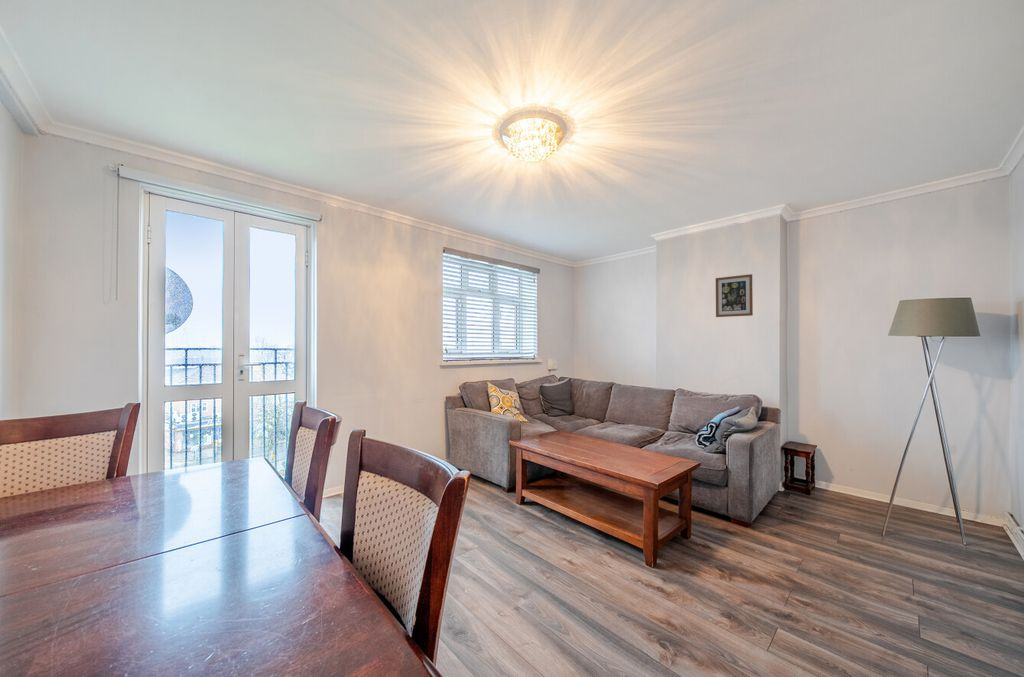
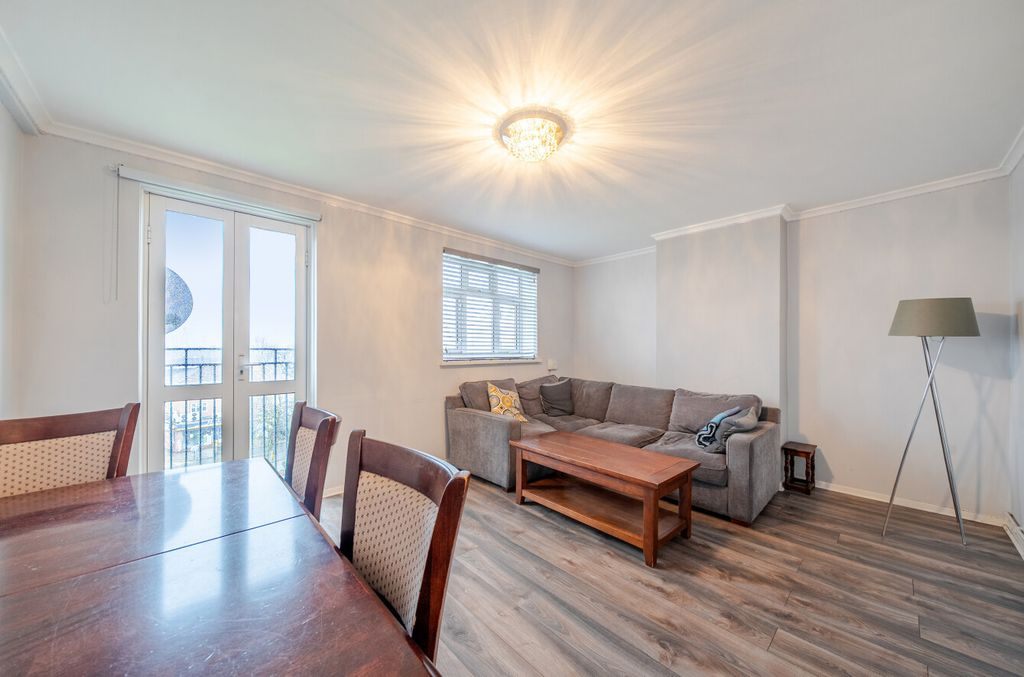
- wall art (733, 296)
